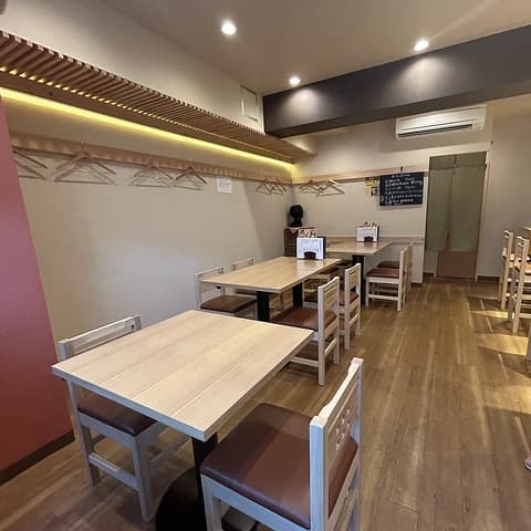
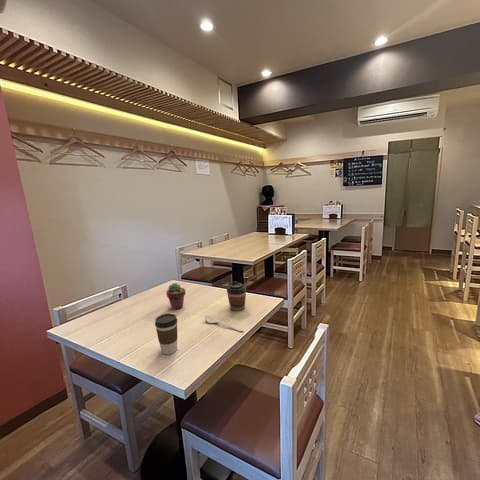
+ coffee cup (167, 334)
+ spoon (223, 323)
+ coffee cup (236, 295)
+ potted succulent (176, 295)
